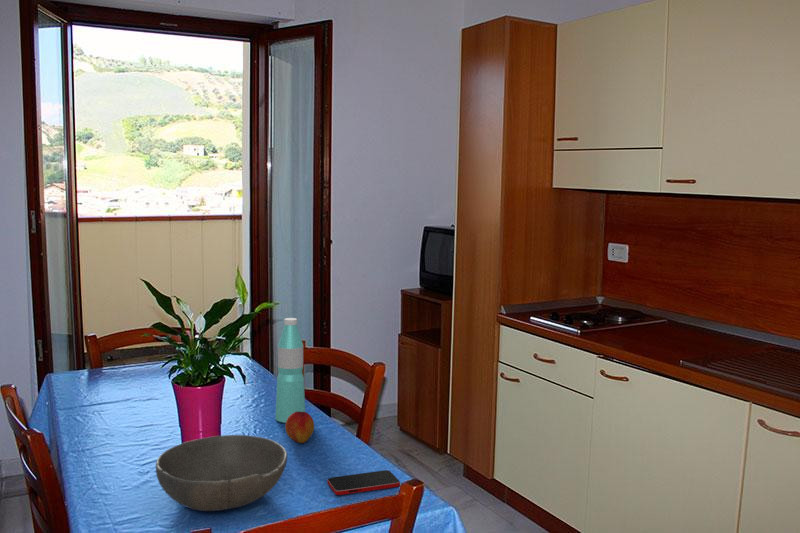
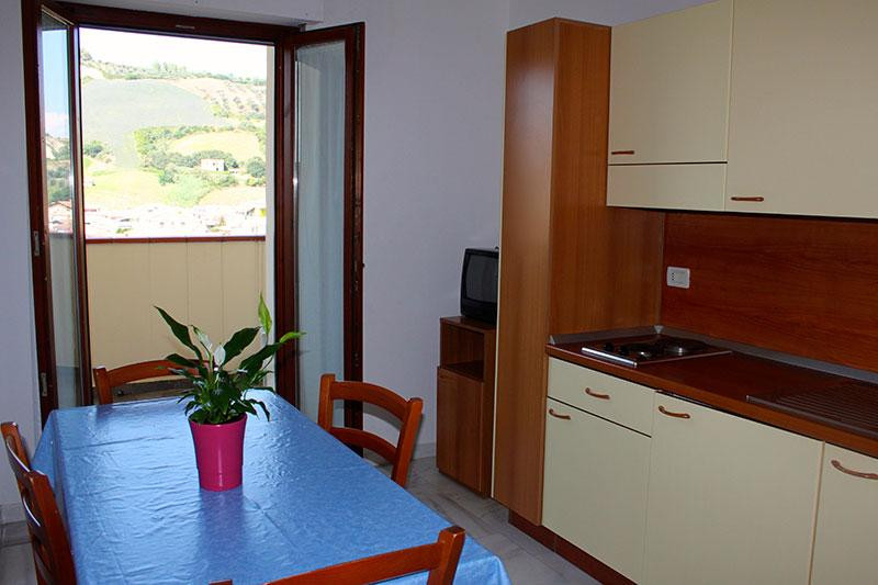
- peach (299, 426)
- bowl (223, 476)
- water bottle (290, 368)
- smartphone (363, 482)
